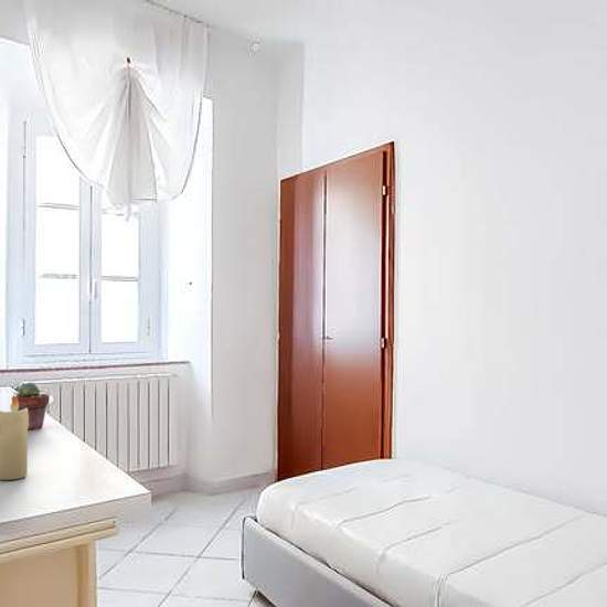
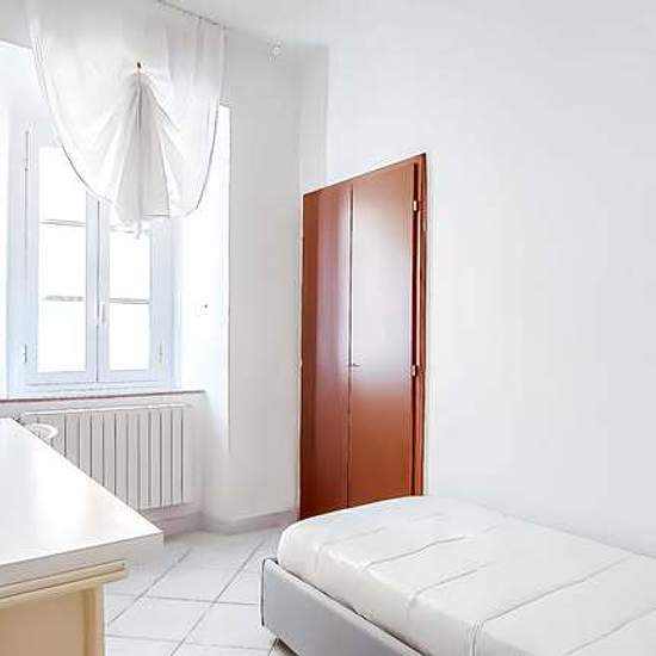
- candle (12, 435)
- potted succulent (30, 404)
